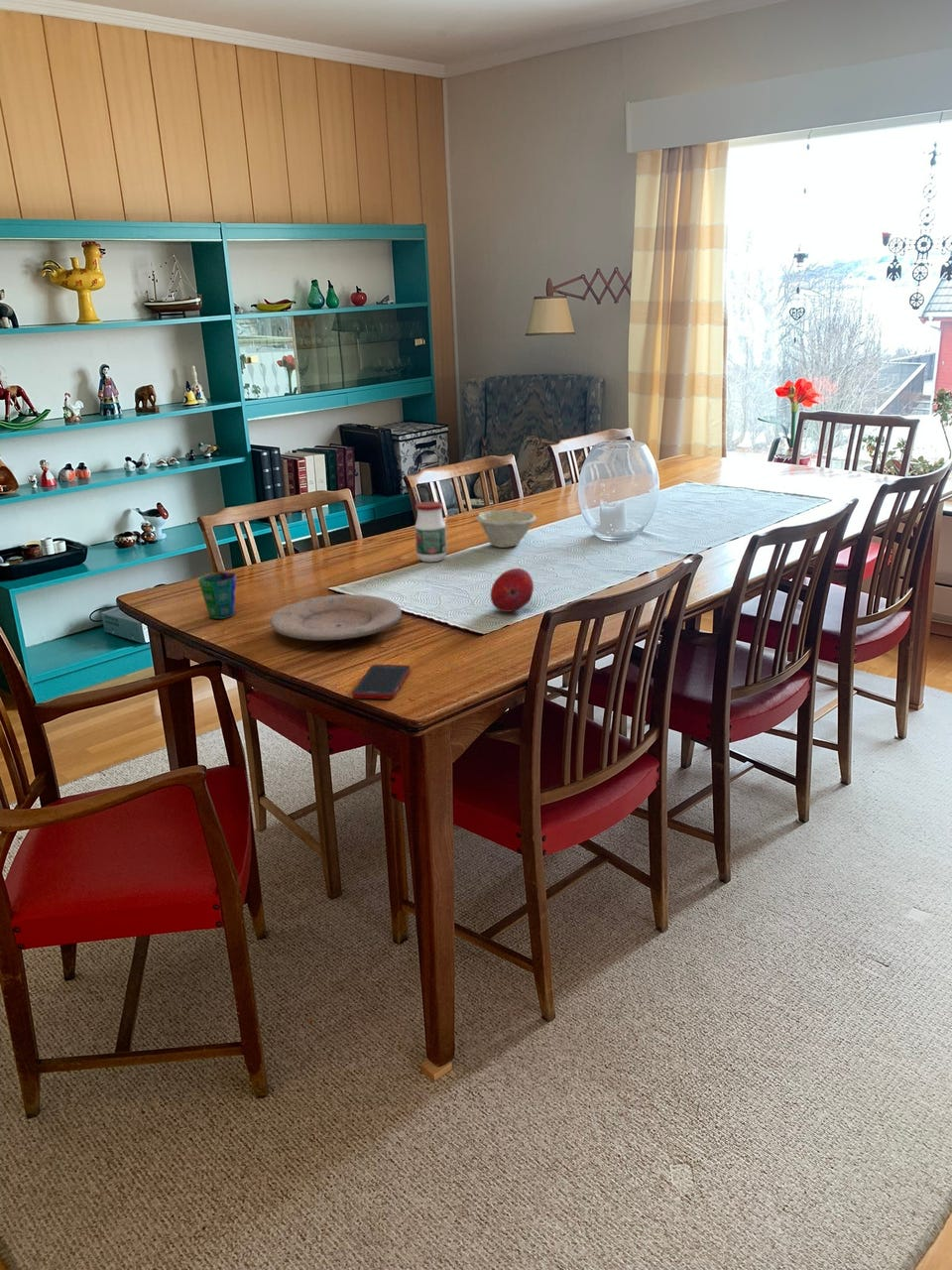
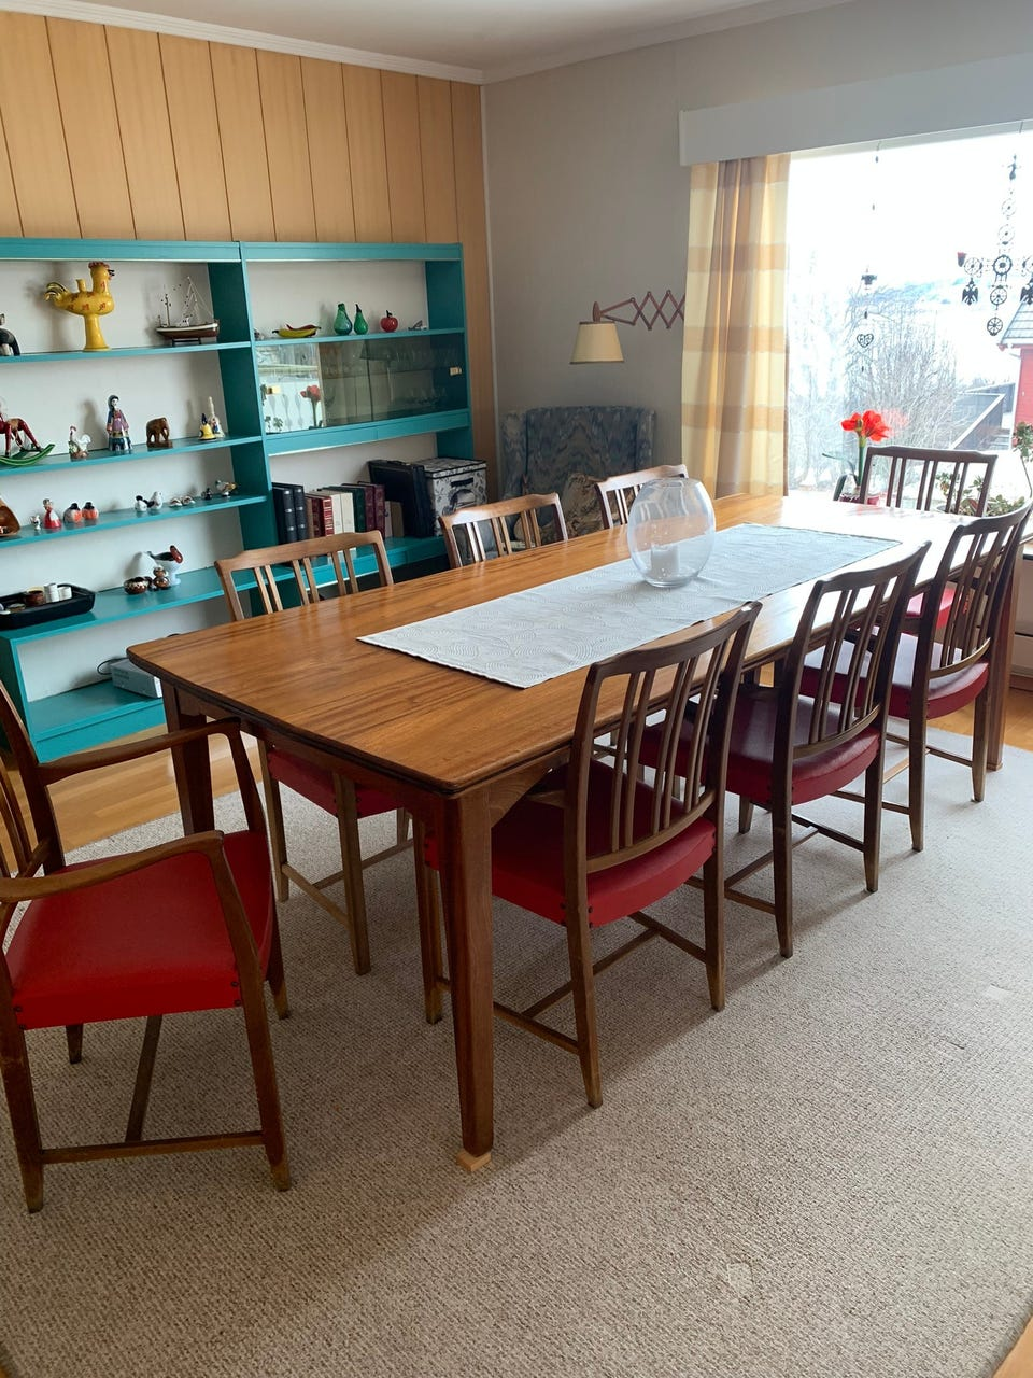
- jar (430, 532)
- cup (222, 594)
- cell phone (382, 681)
- plate (336, 621)
- fruit (512, 588)
- bowl (506, 528)
